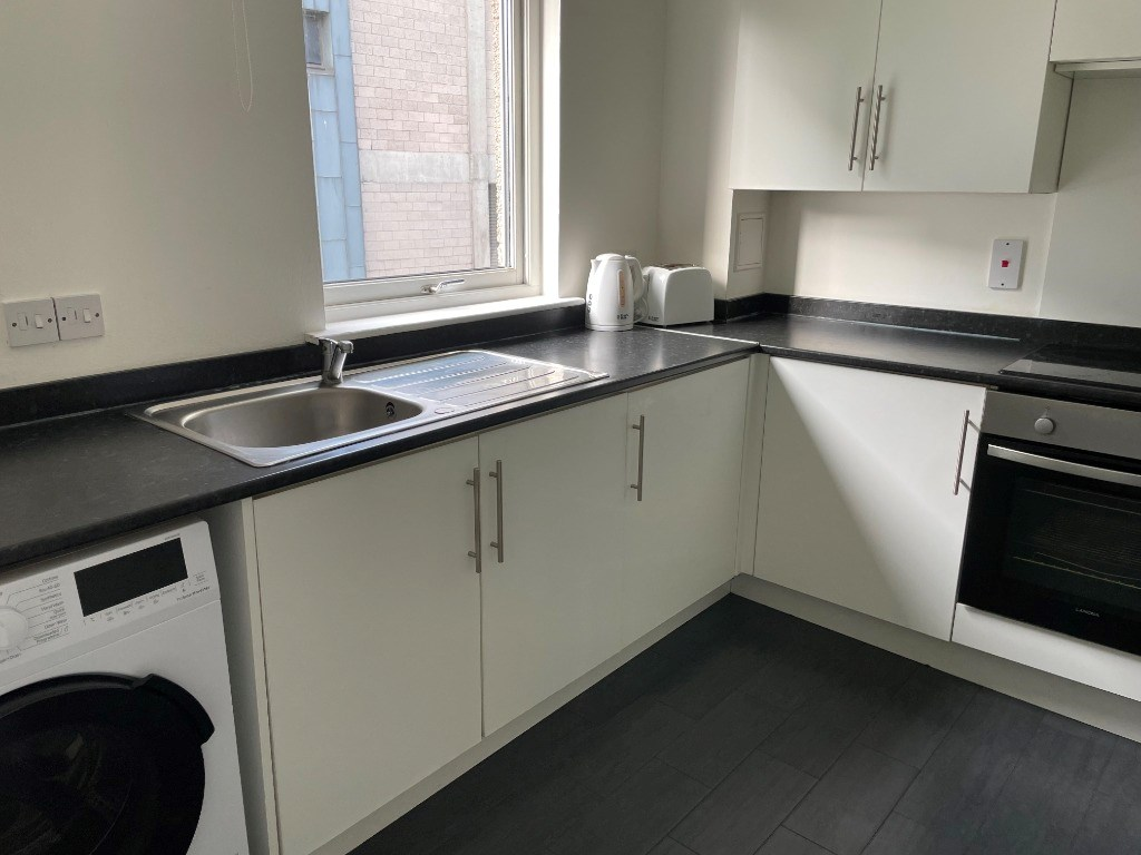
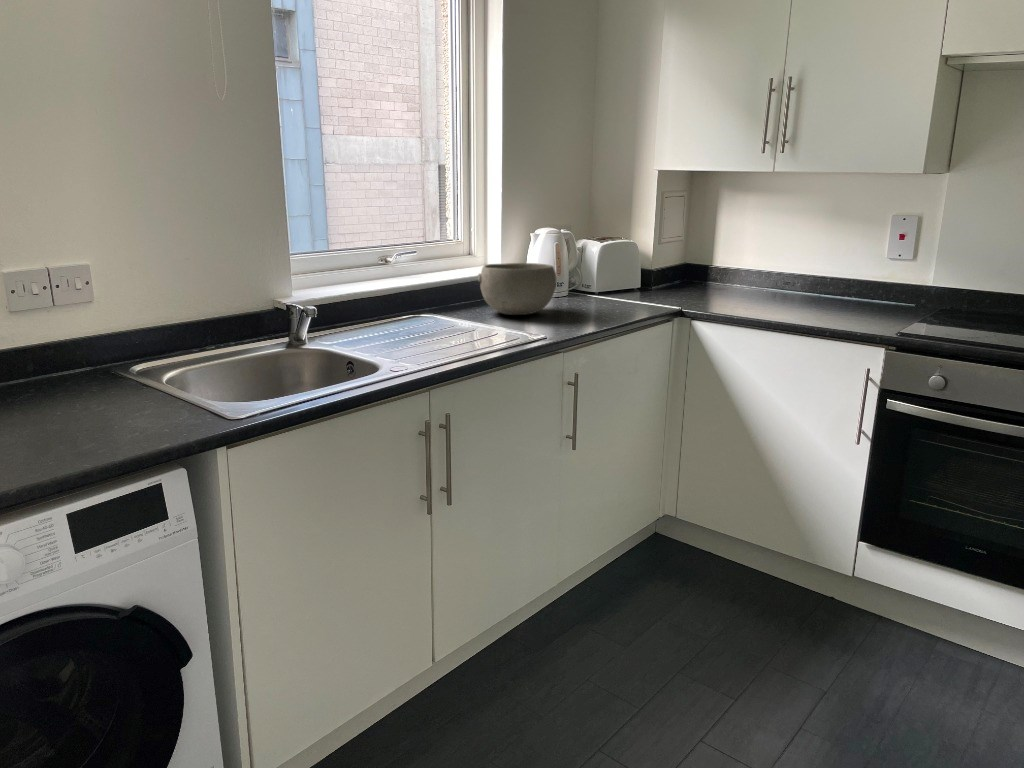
+ bowl (516, 289)
